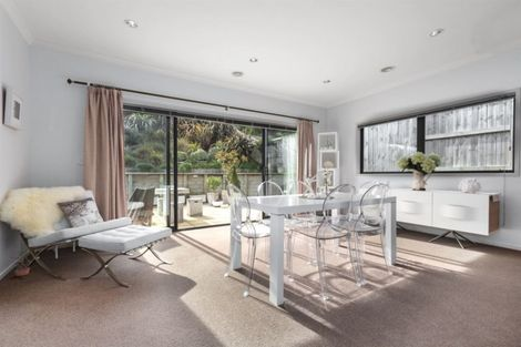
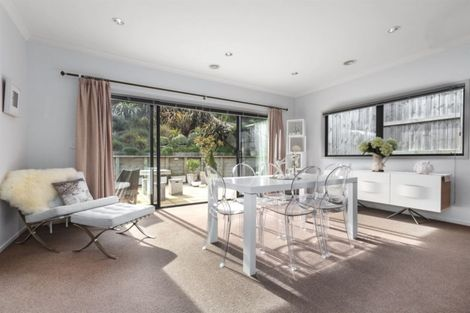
- potted plant (21, 263)
